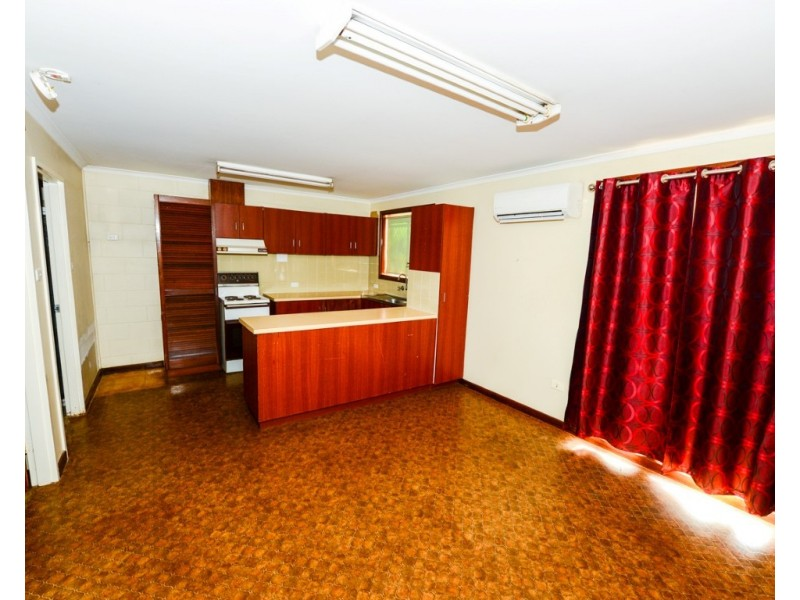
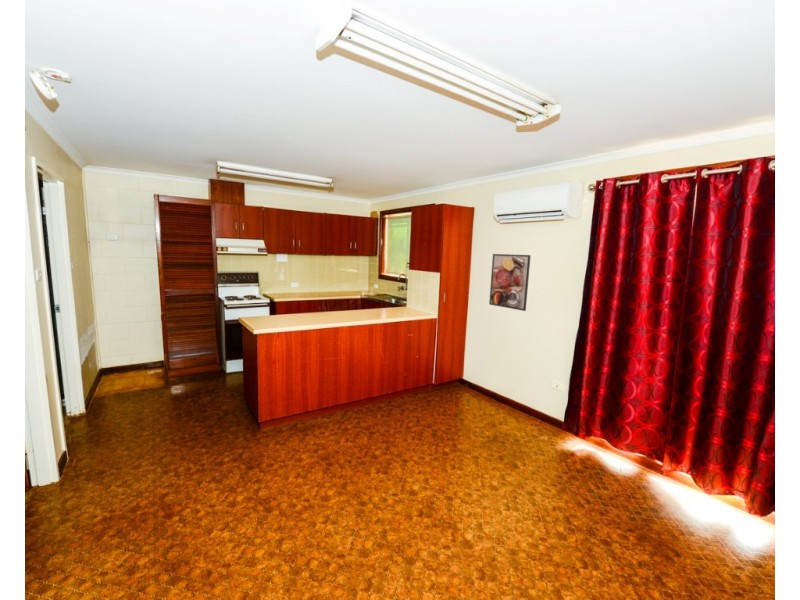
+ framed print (508, 281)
